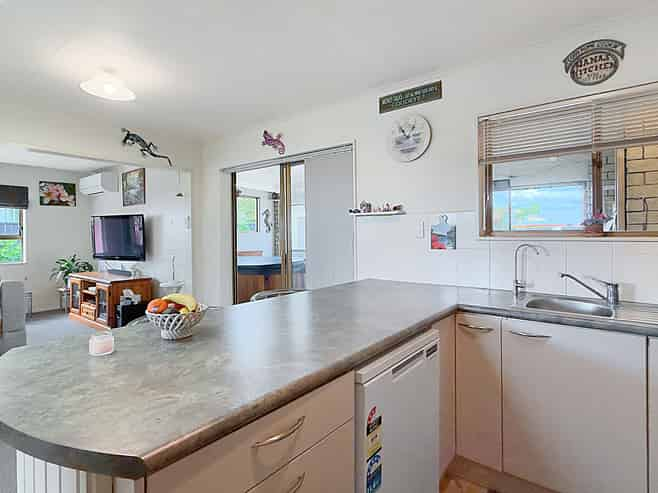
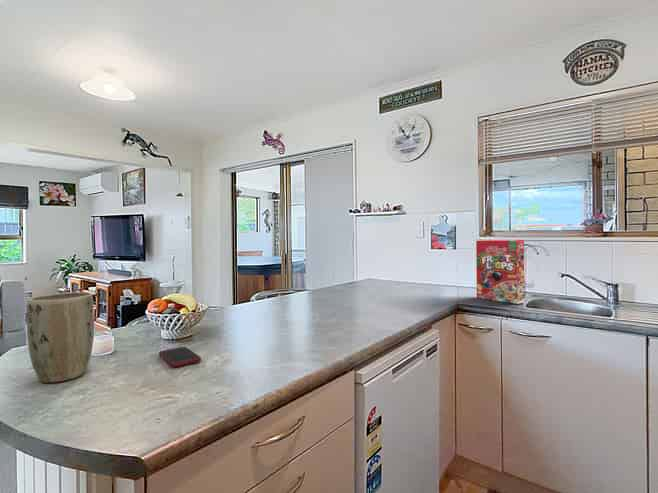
+ plant pot (62, 335)
+ cell phone (179, 356)
+ cereal box (499, 270)
